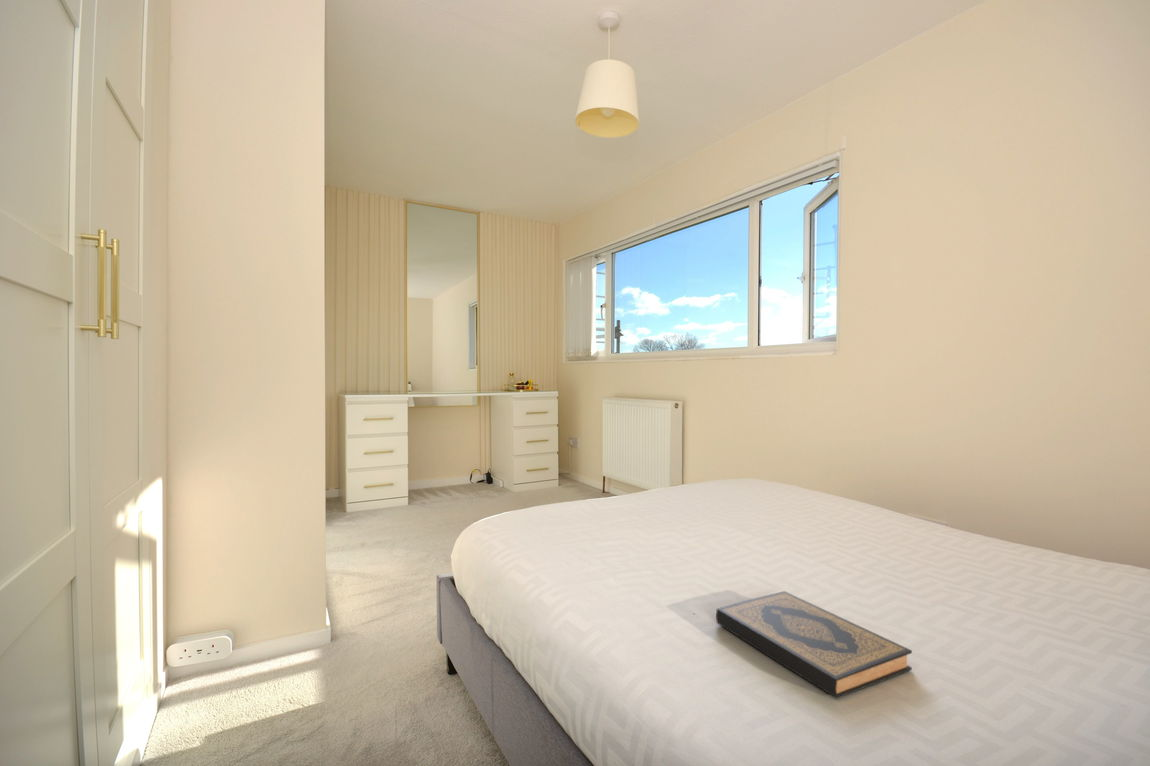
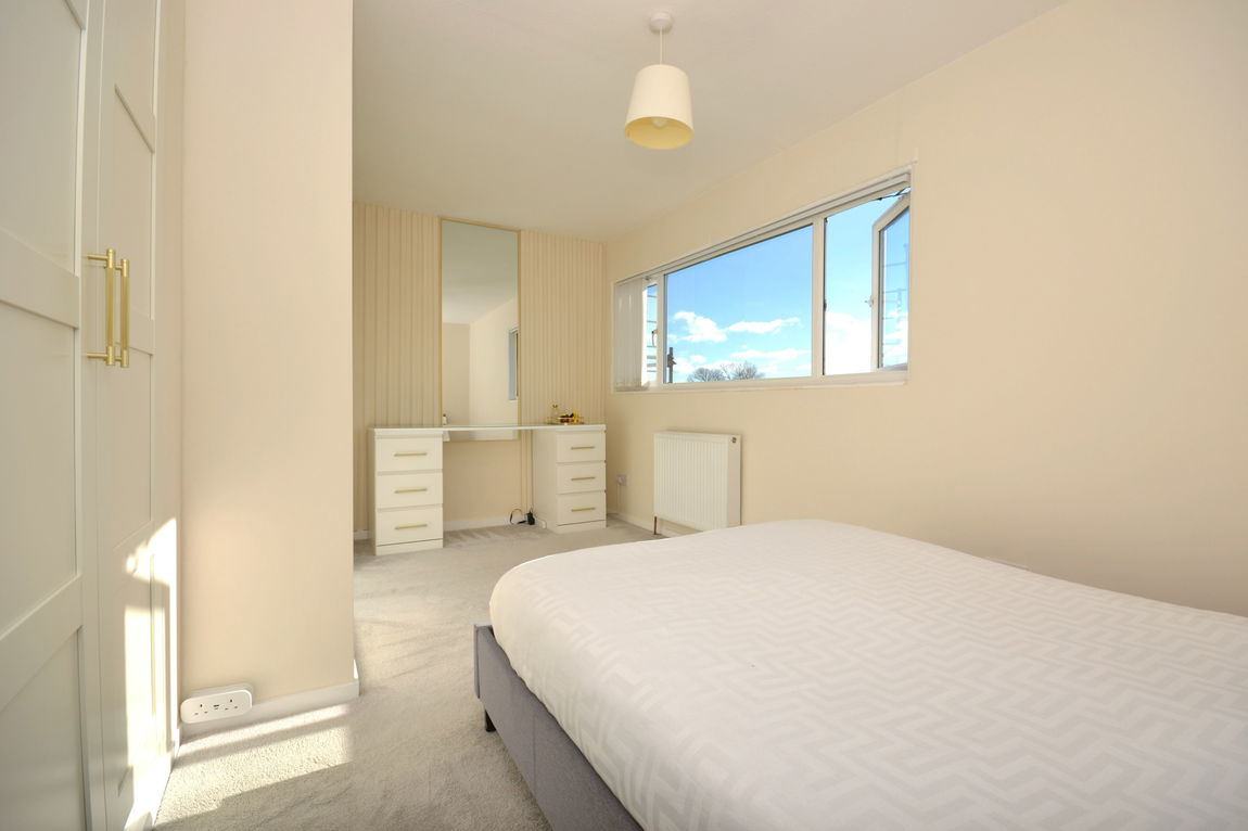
- hardback book (805, 636)
